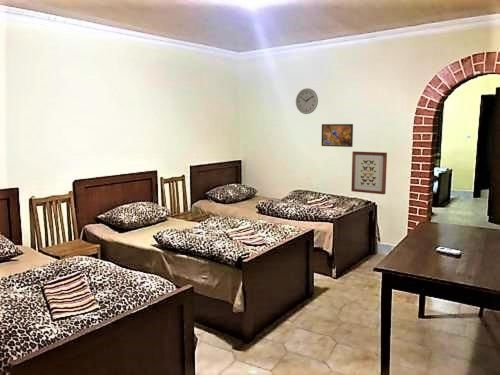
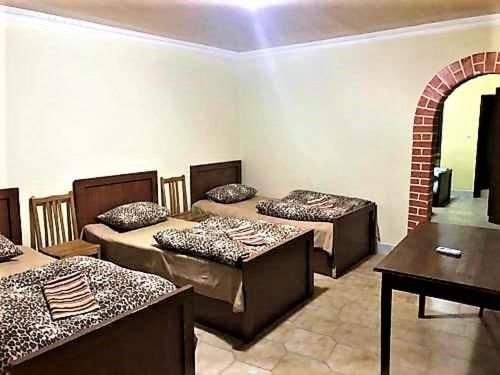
- wall clock (306, 101)
- wall art (368, 172)
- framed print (336, 135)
